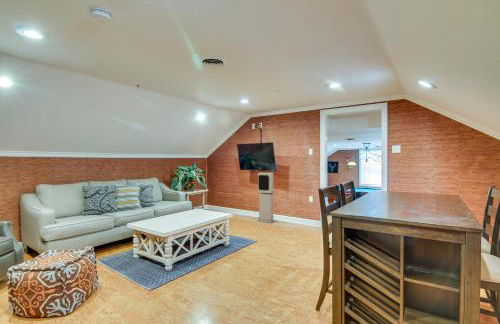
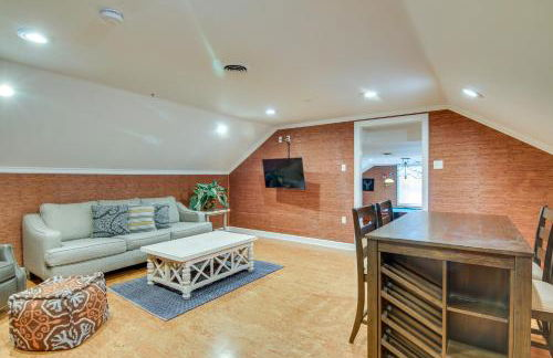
- air purifier (268, 196)
